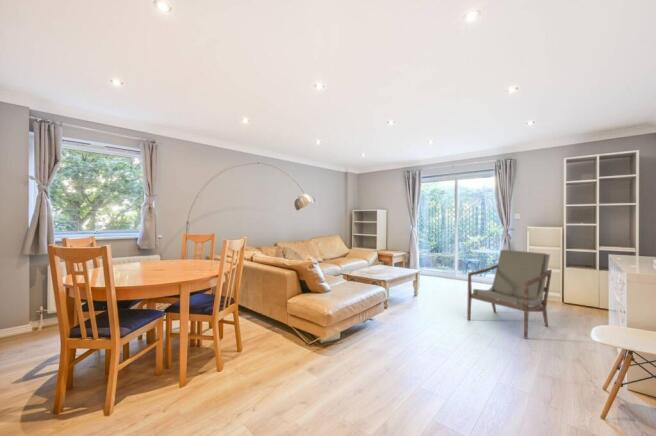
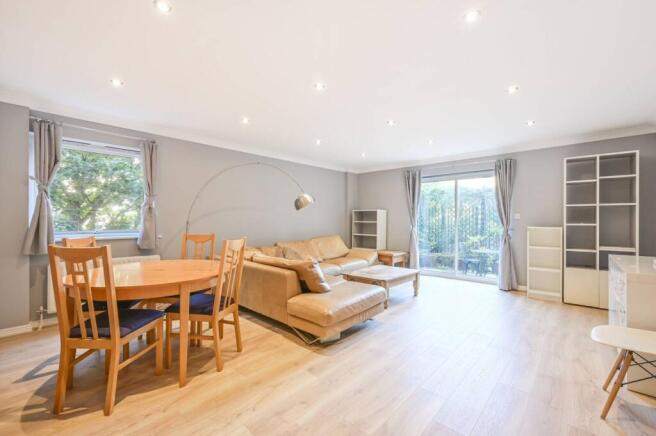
- armchair (510, 287)
